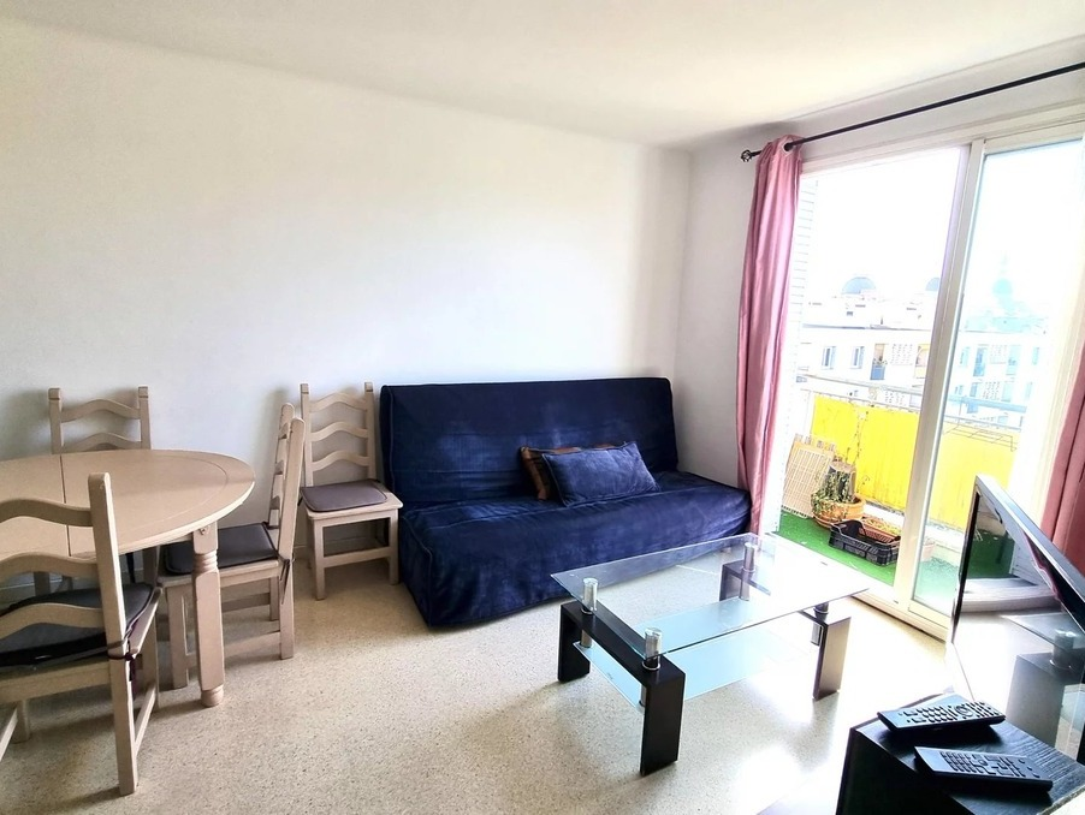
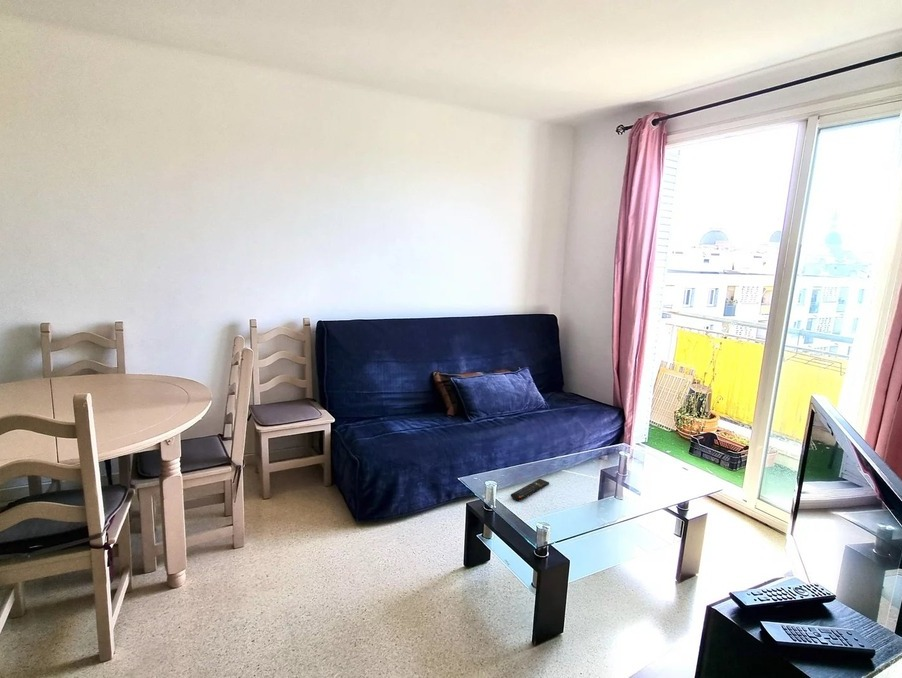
+ remote control (530, 489)
